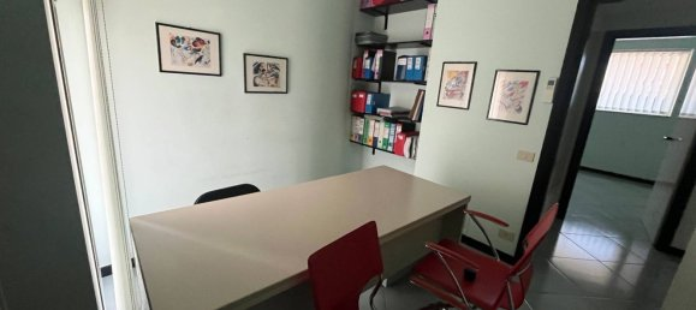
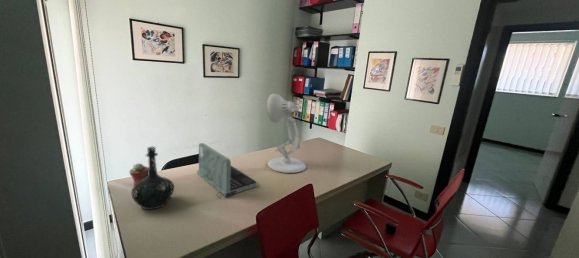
+ laptop (225, 165)
+ bottle (153, 176)
+ desk lamp (288, 131)
+ potted succulent (139, 173)
